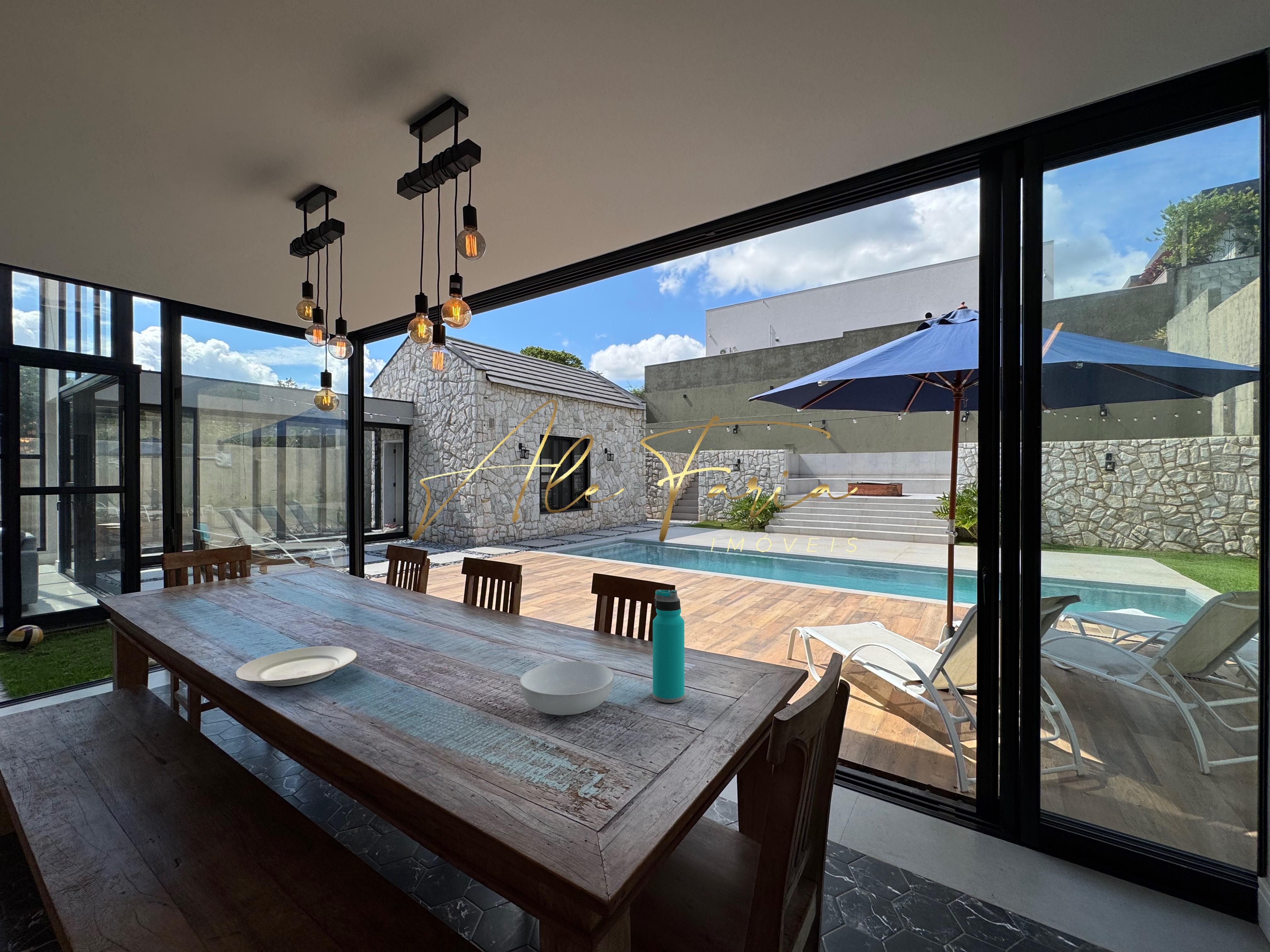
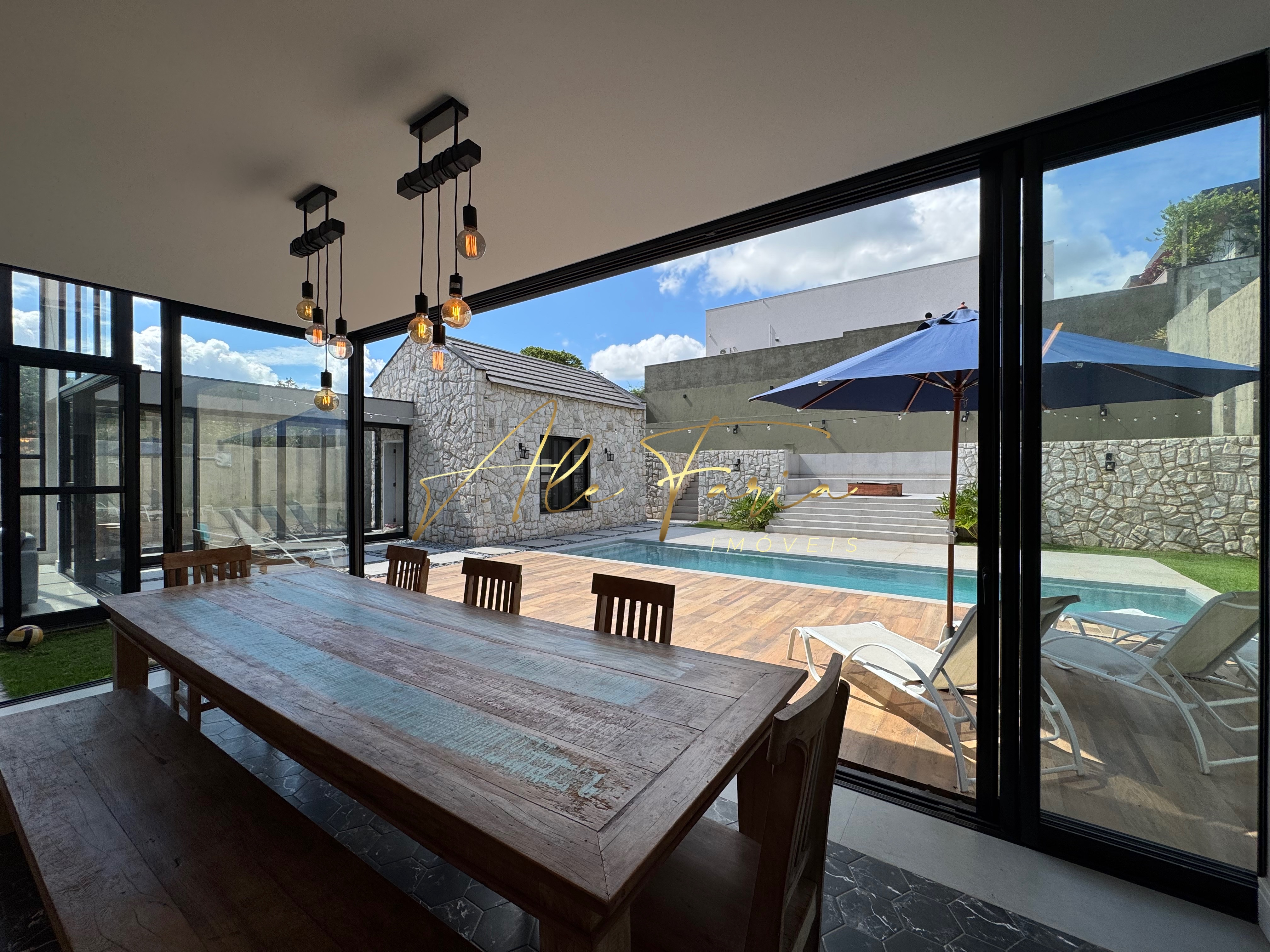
- water bottle (668, 643)
- plate (300, 668)
- serving bowl (567, 691)
